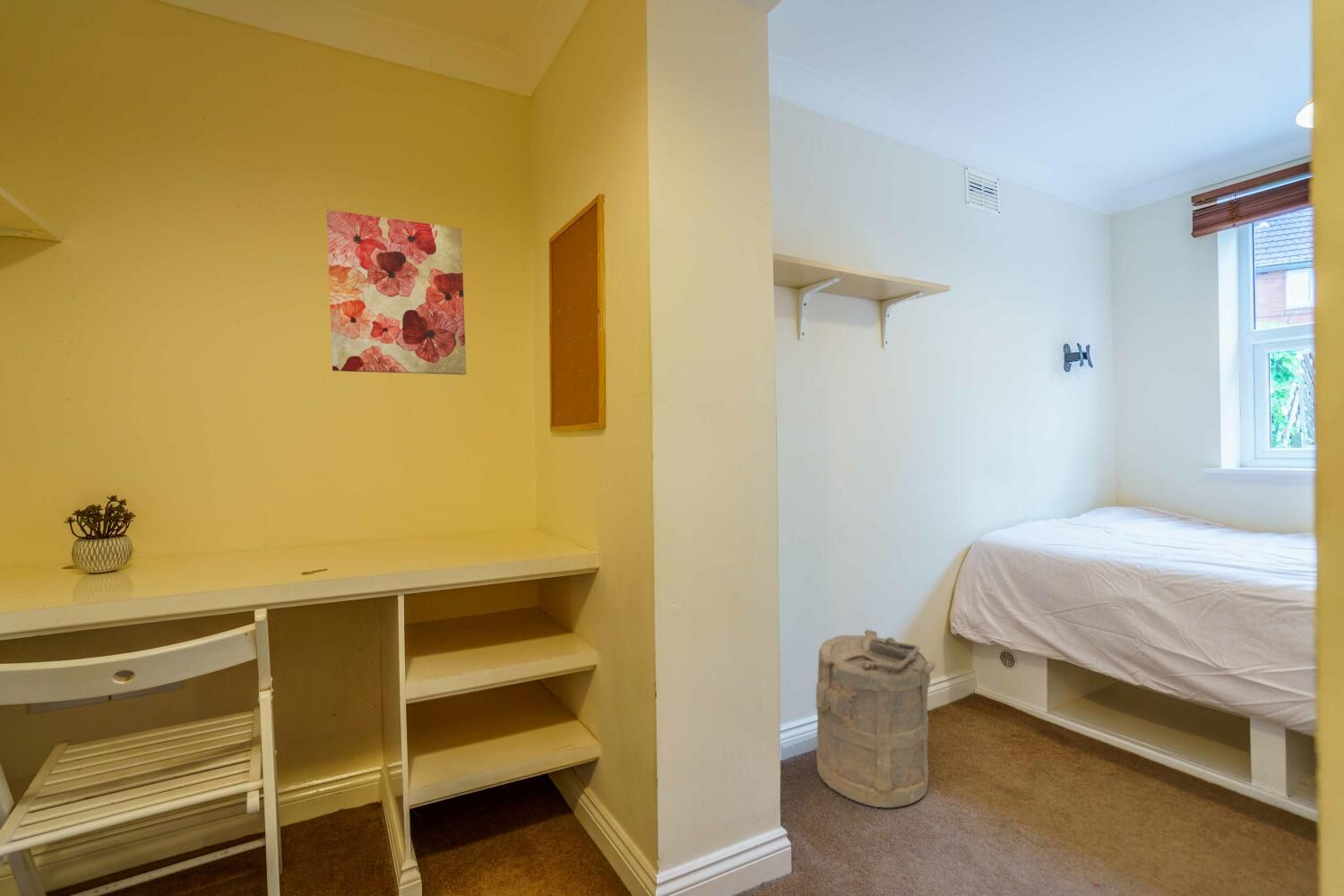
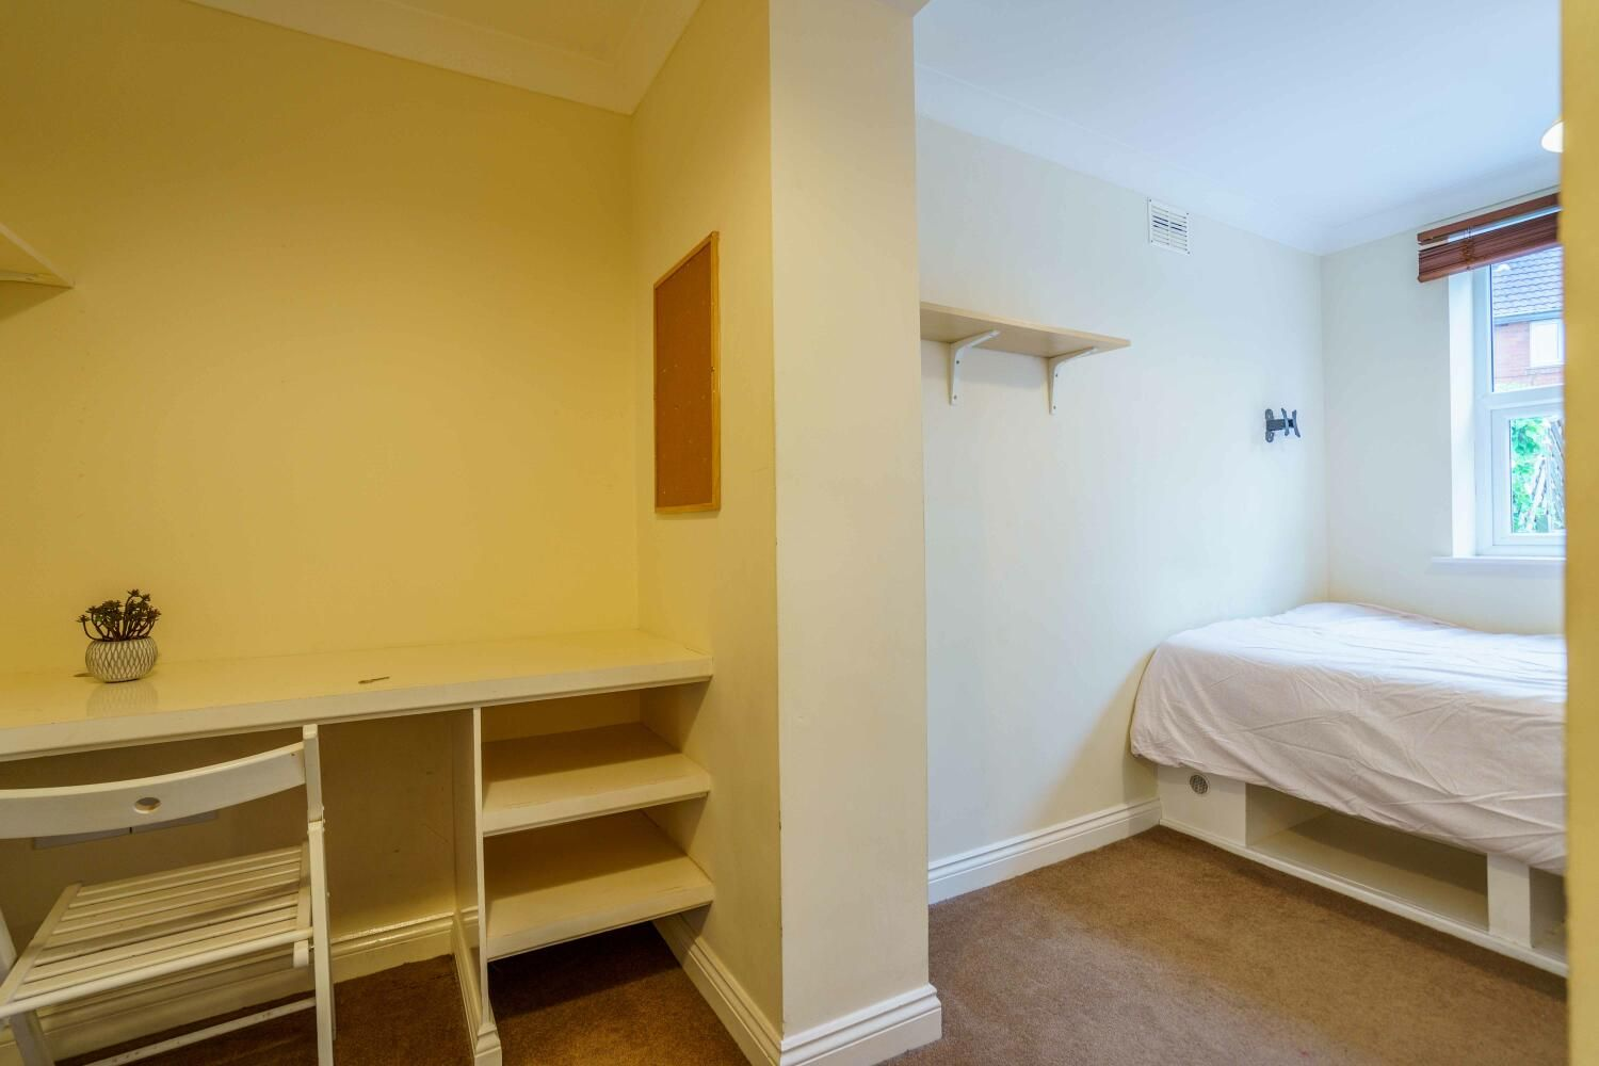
- wall art (400, 297)
- laundry hamper (866, 708)
